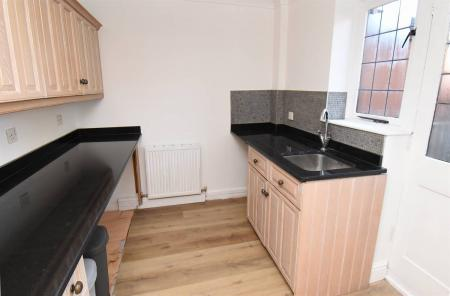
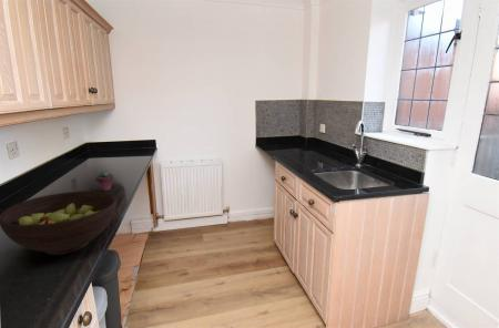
+ potted succulent (104, 180)
+ fruit bowl (64, 226)
